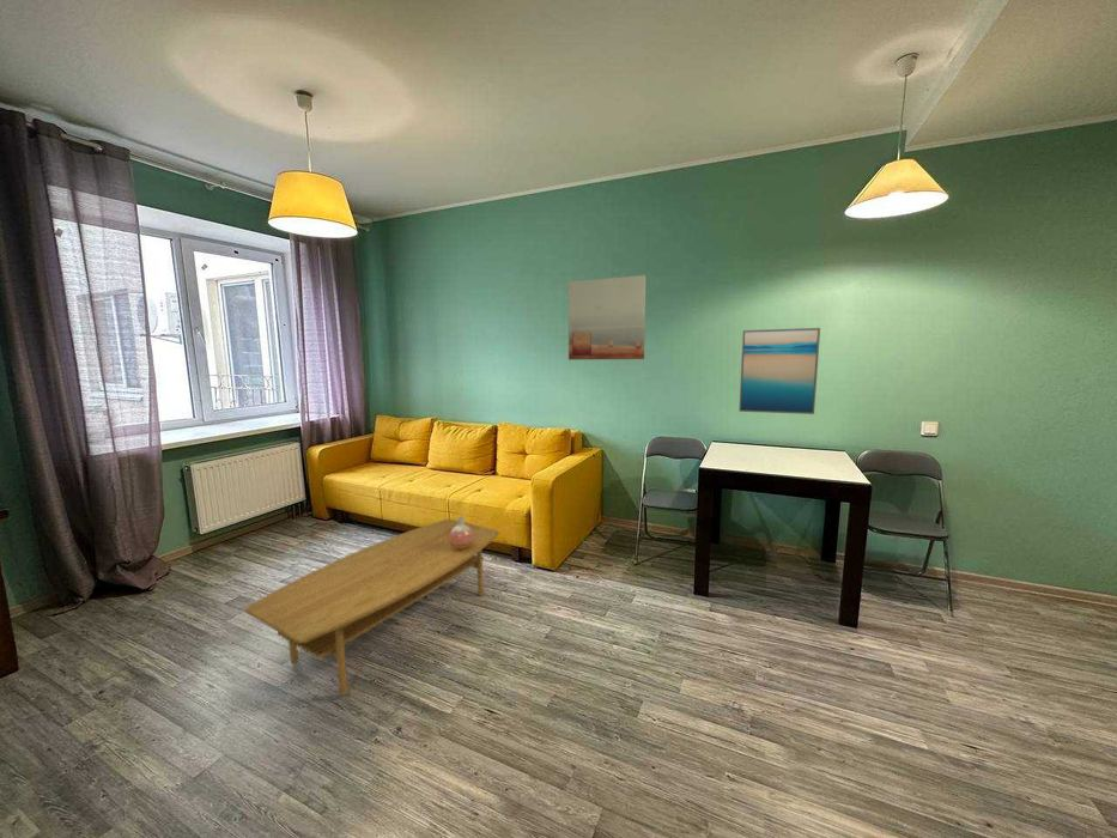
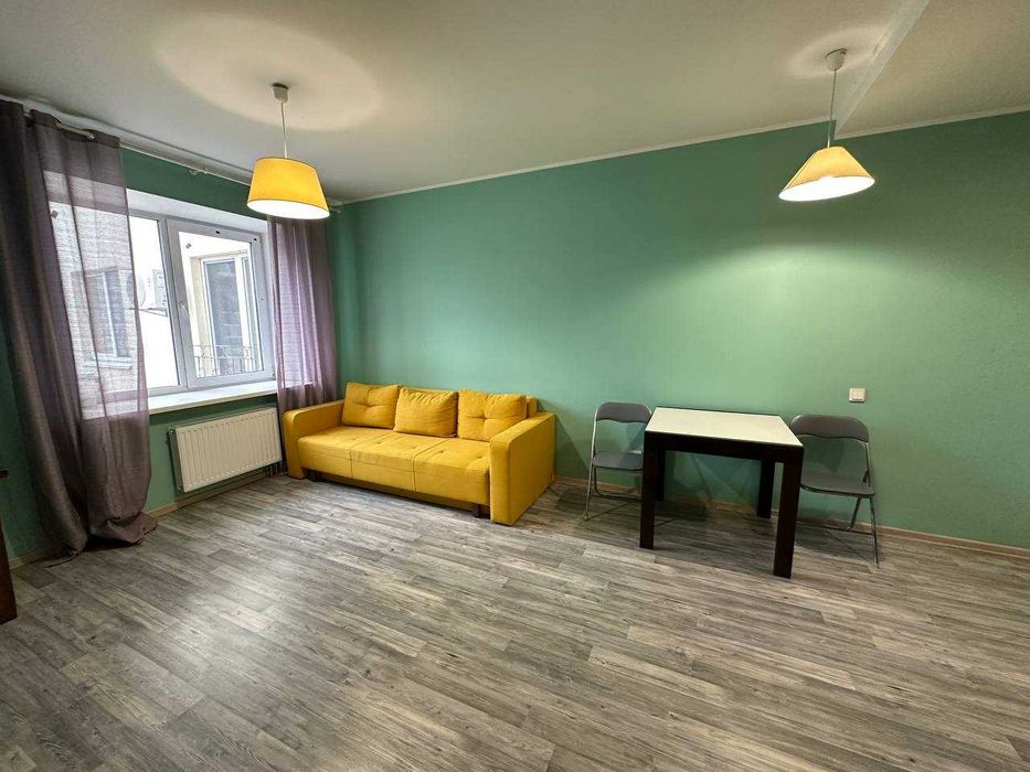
- wall art (605, 320)
- wall art (777, 371)
- vase (461, 532)
- coffee table (396, 594)
